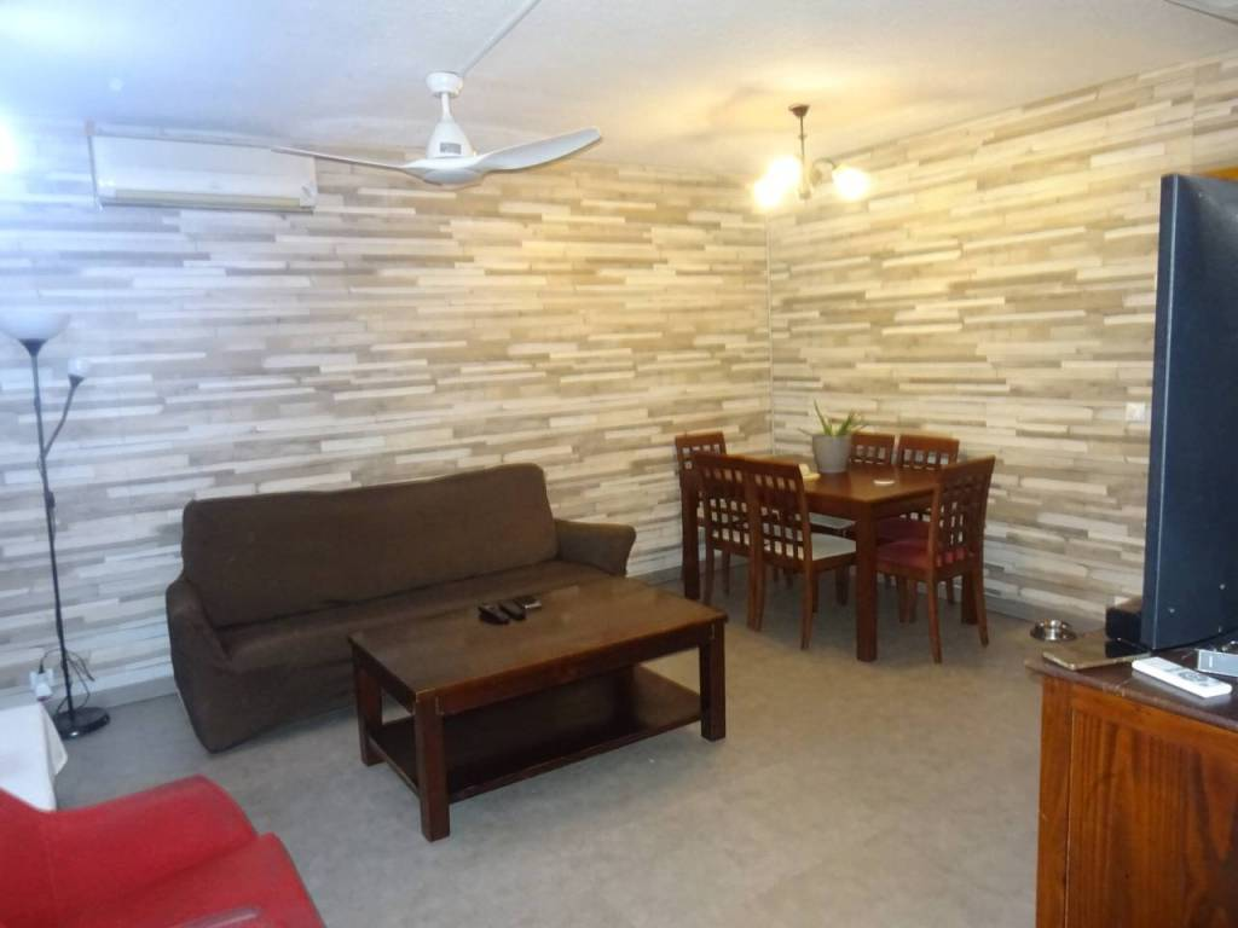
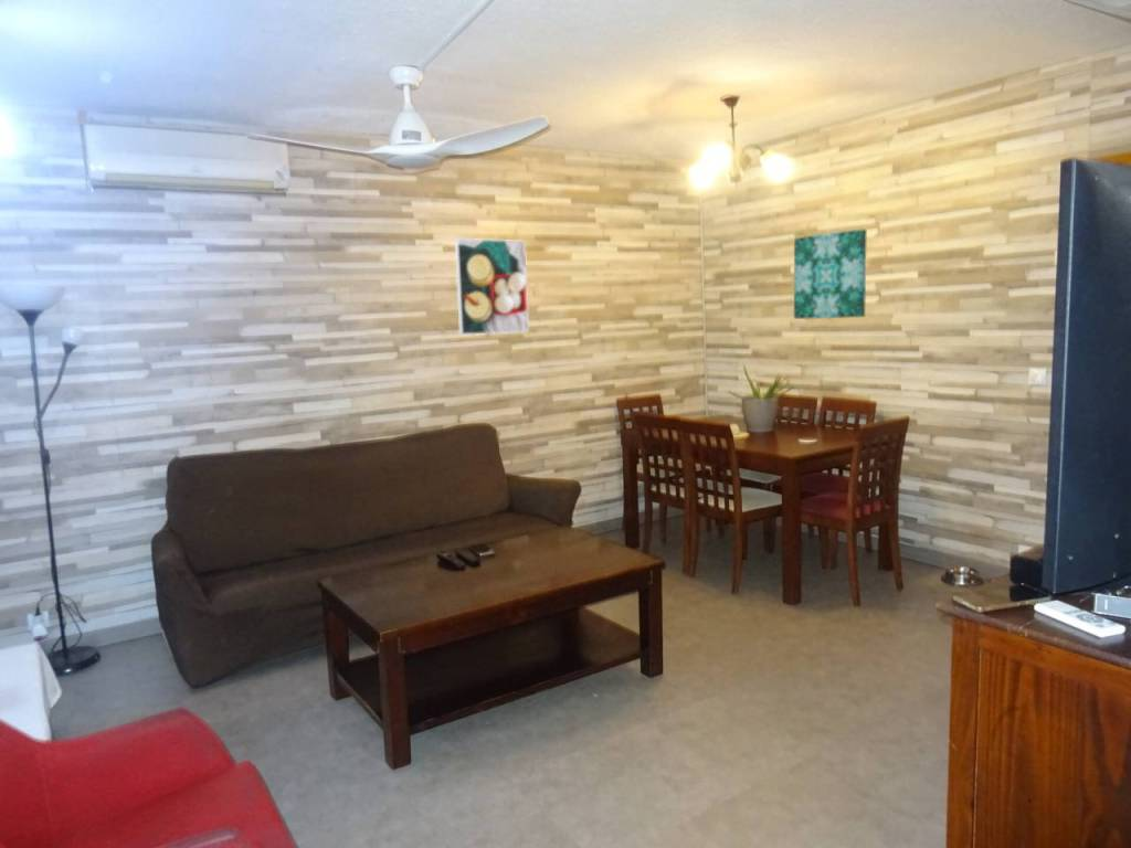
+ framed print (493, 286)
+ wall art (828, 276)
